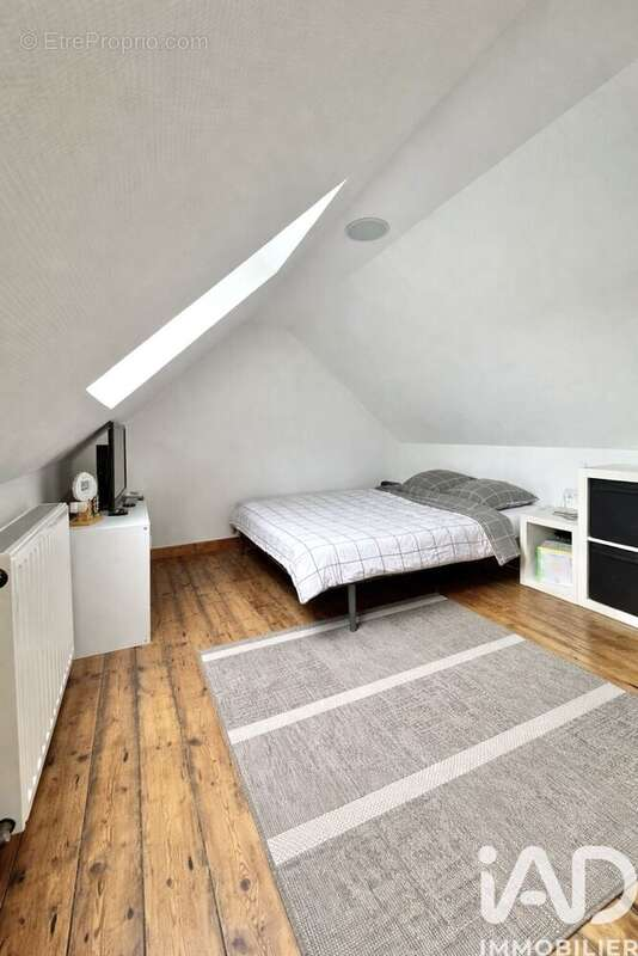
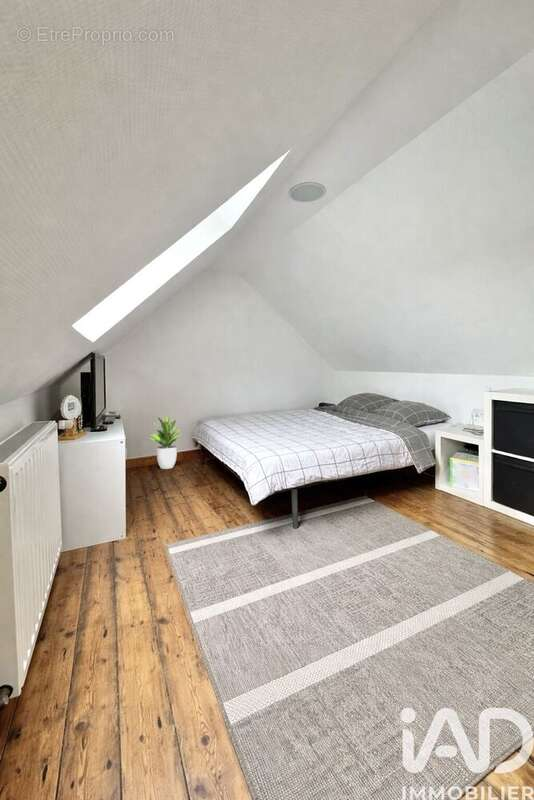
+ potted plant (166, 440)
